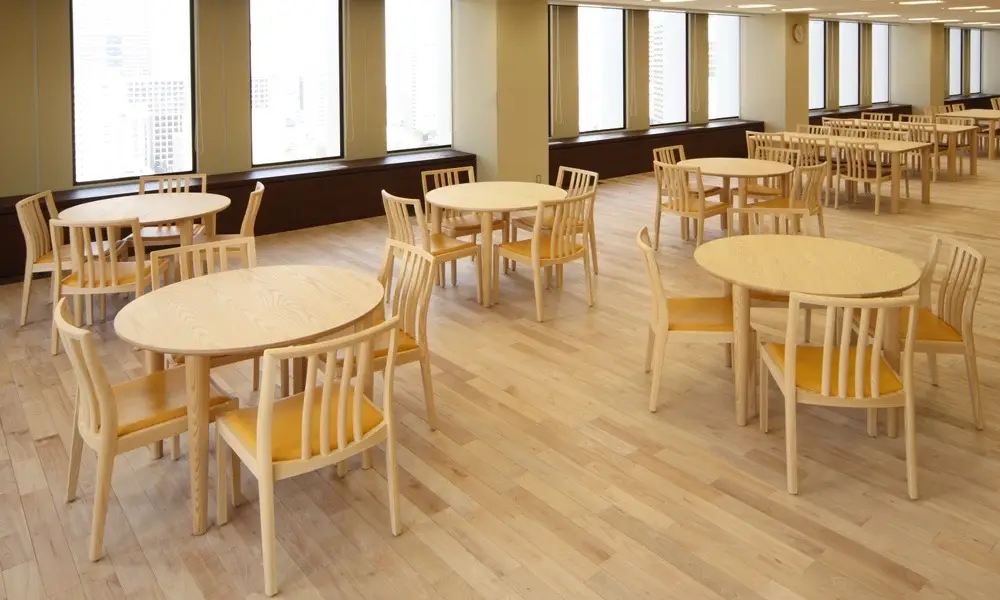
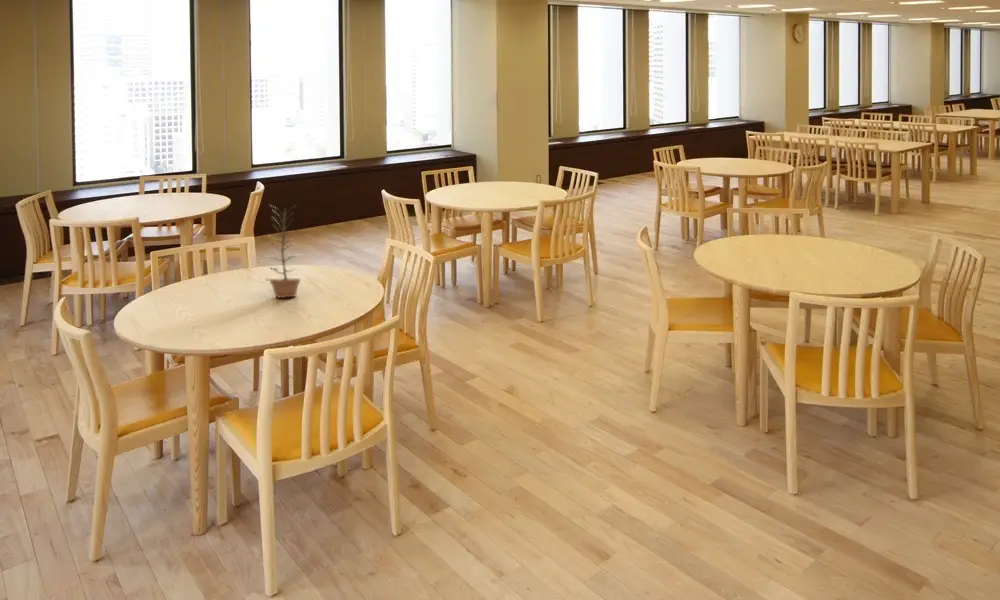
+ plant (280, 250)
